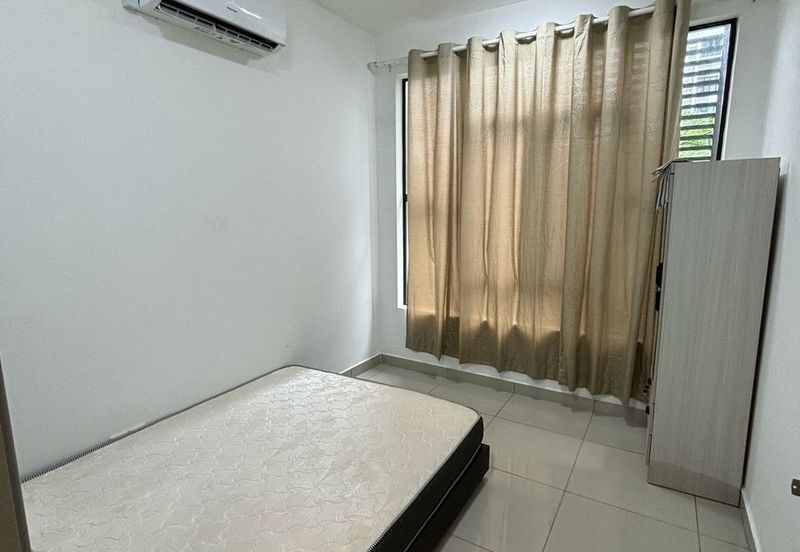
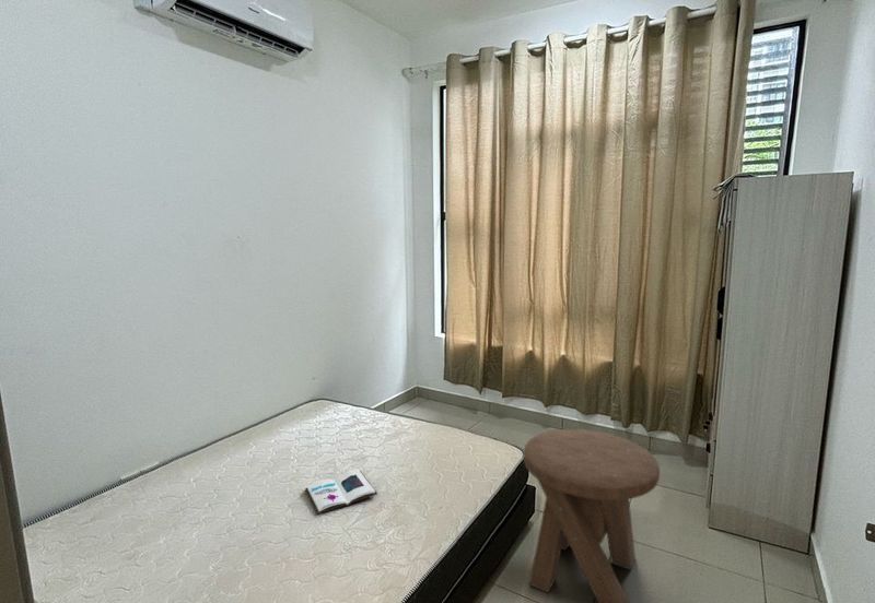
+ music stool (586, 513)
+ book (340, 488)
